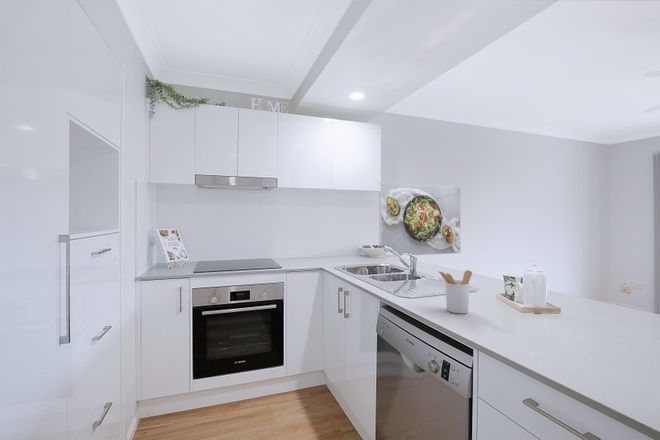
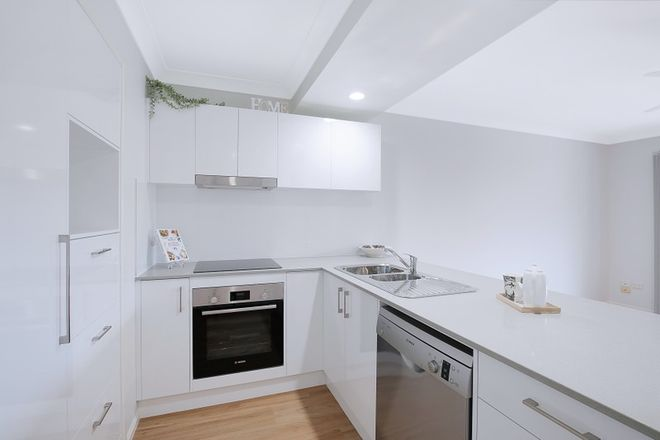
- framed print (422, 220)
- utensil holder (453, 290)
